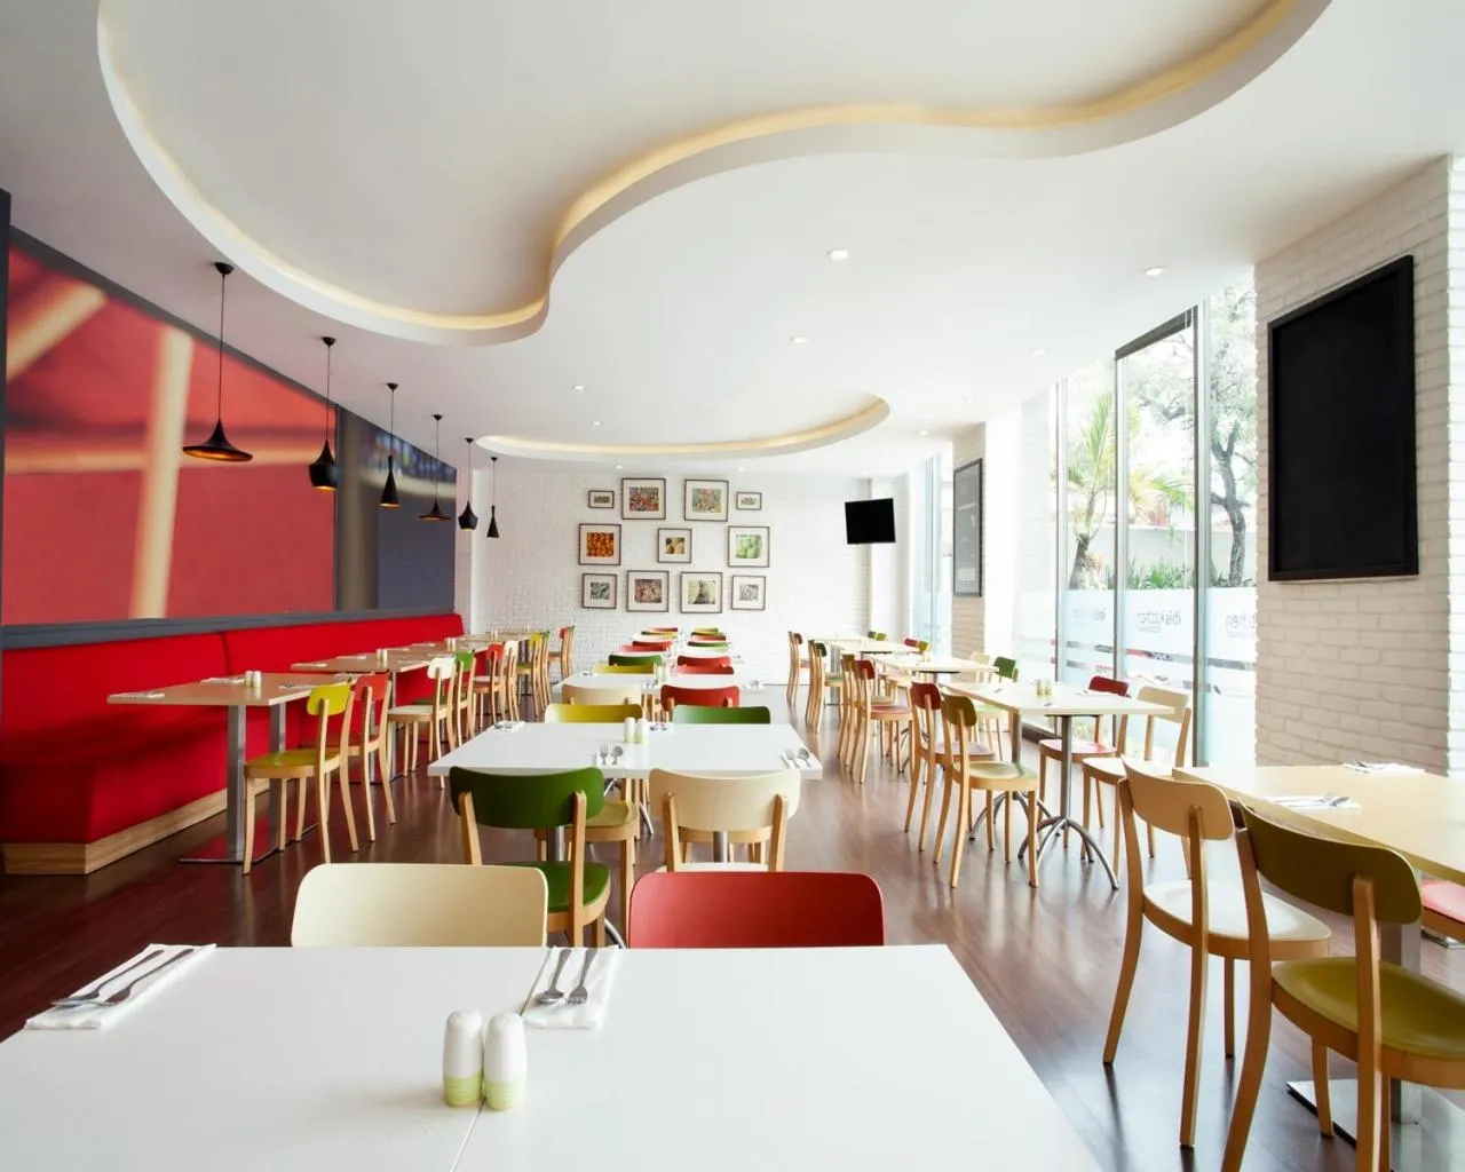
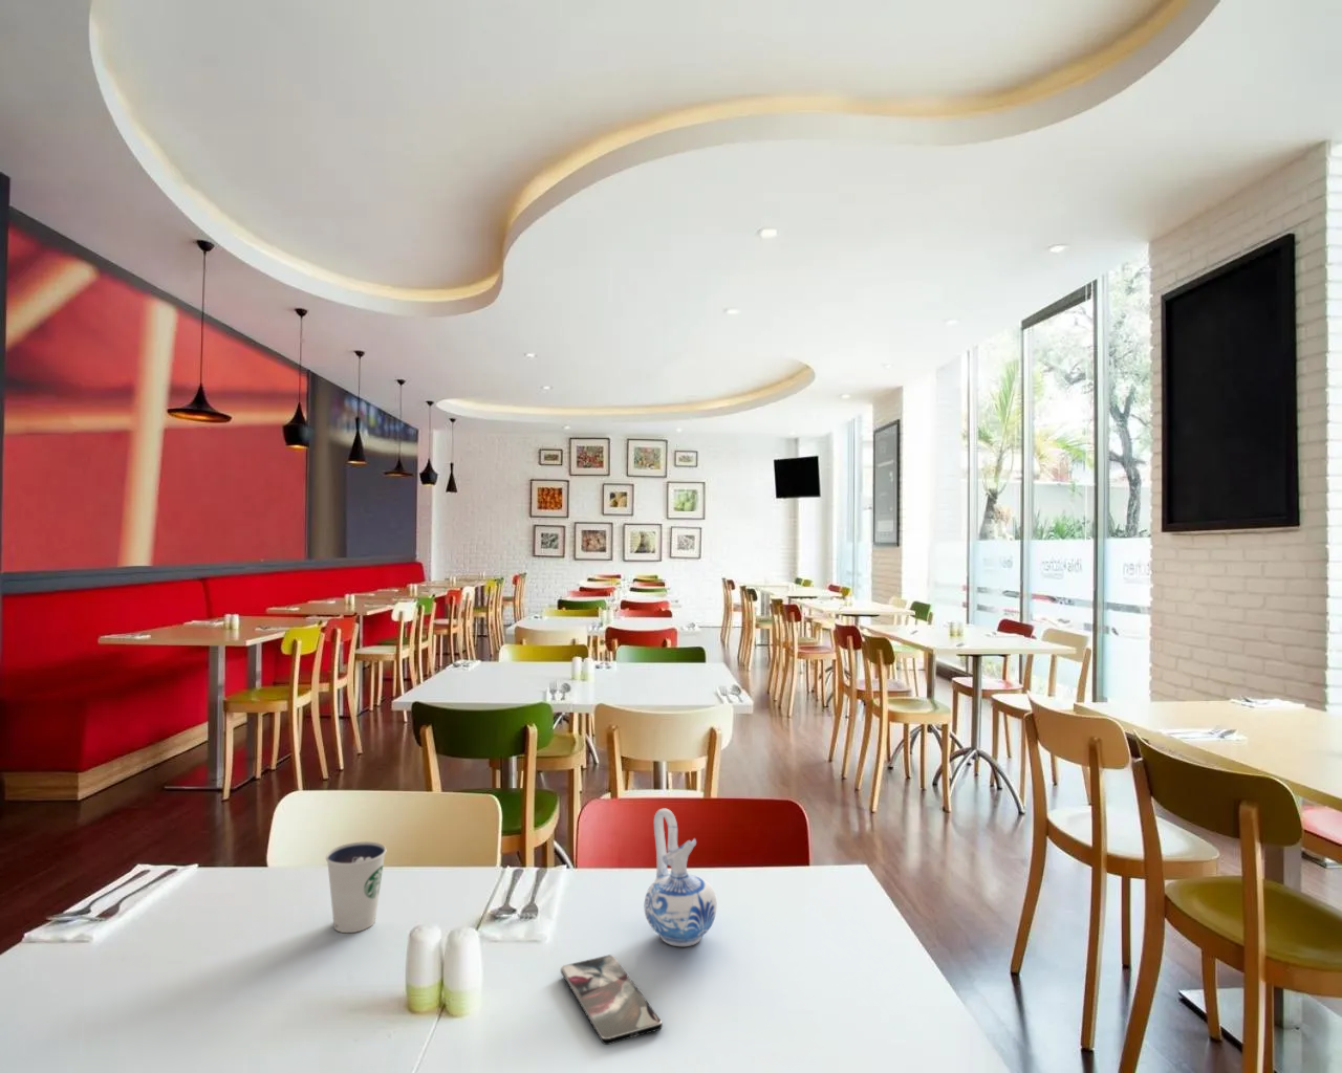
+ ceramic pitcher (680, 875)
+ dixie cup (355, 888)
+ smartphone (608, 995)
